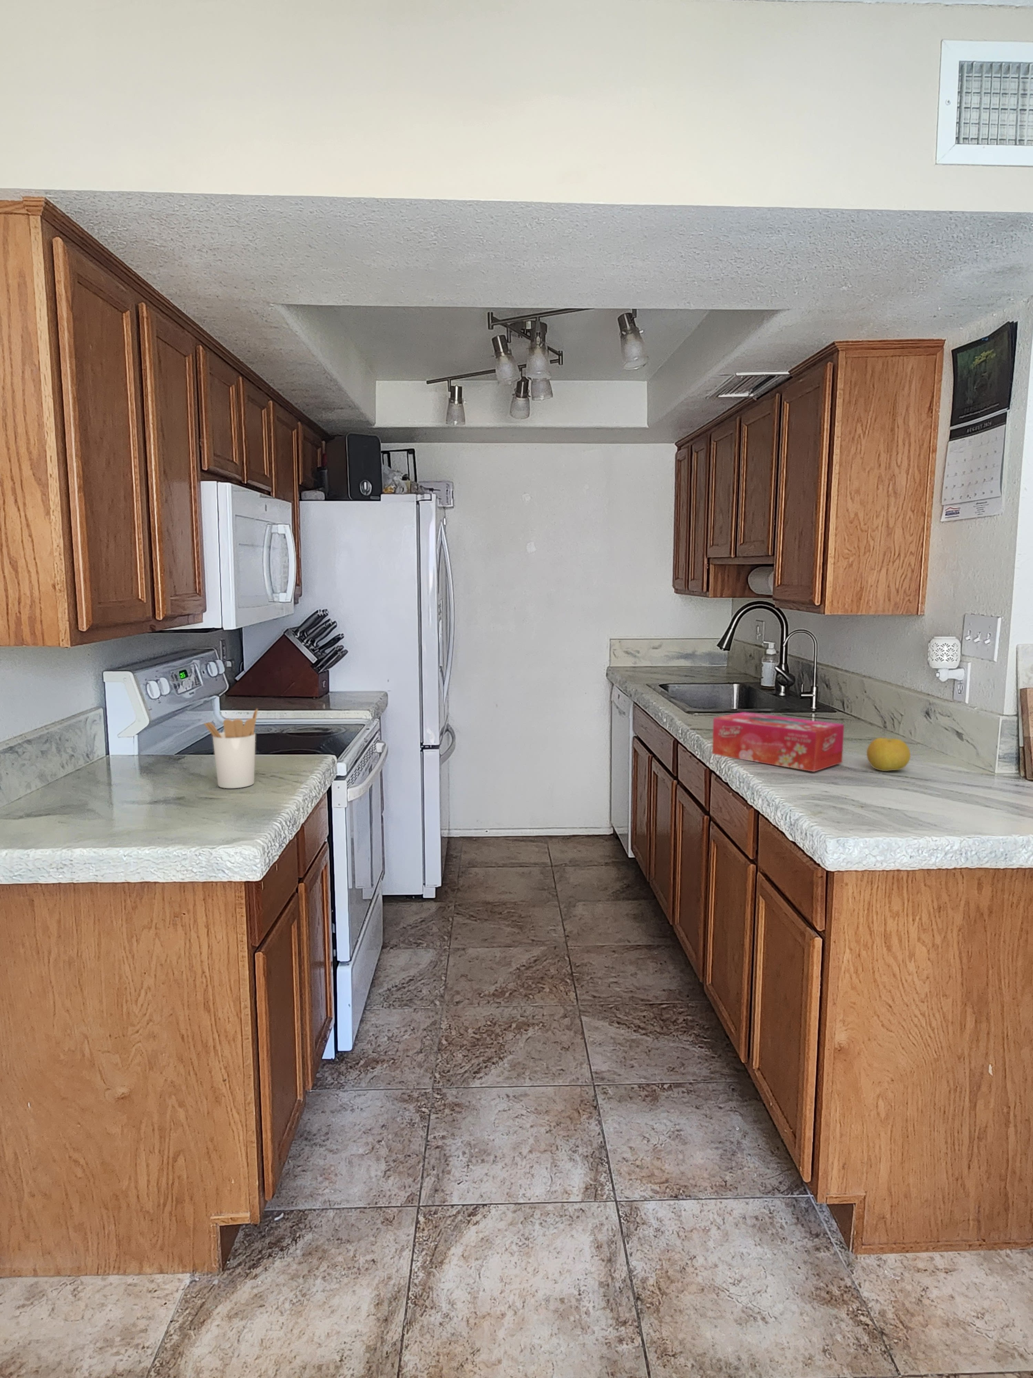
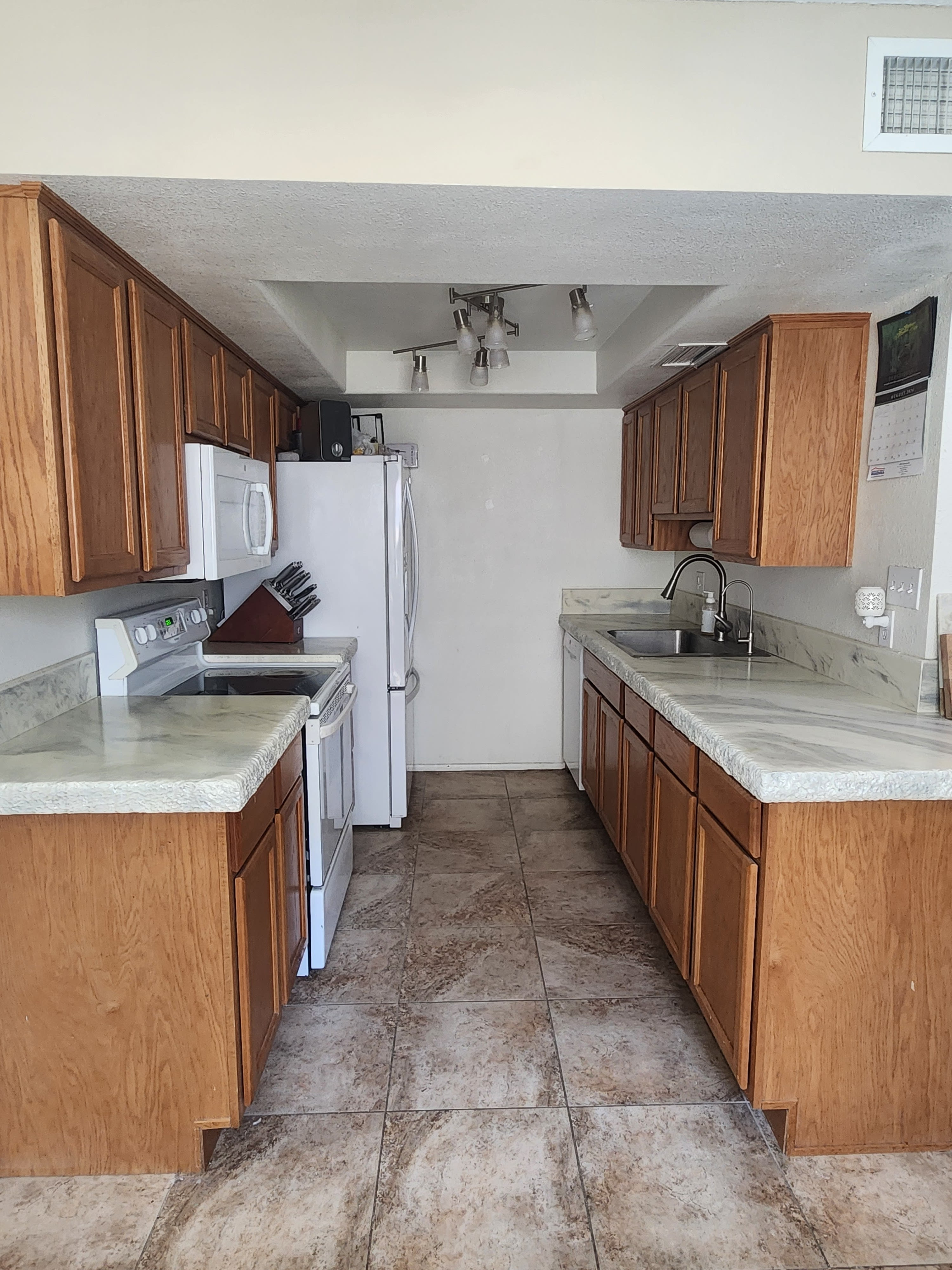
- fruit (889, 754)
- utensil holder (237, 749)
- tissue box (776, 740)
